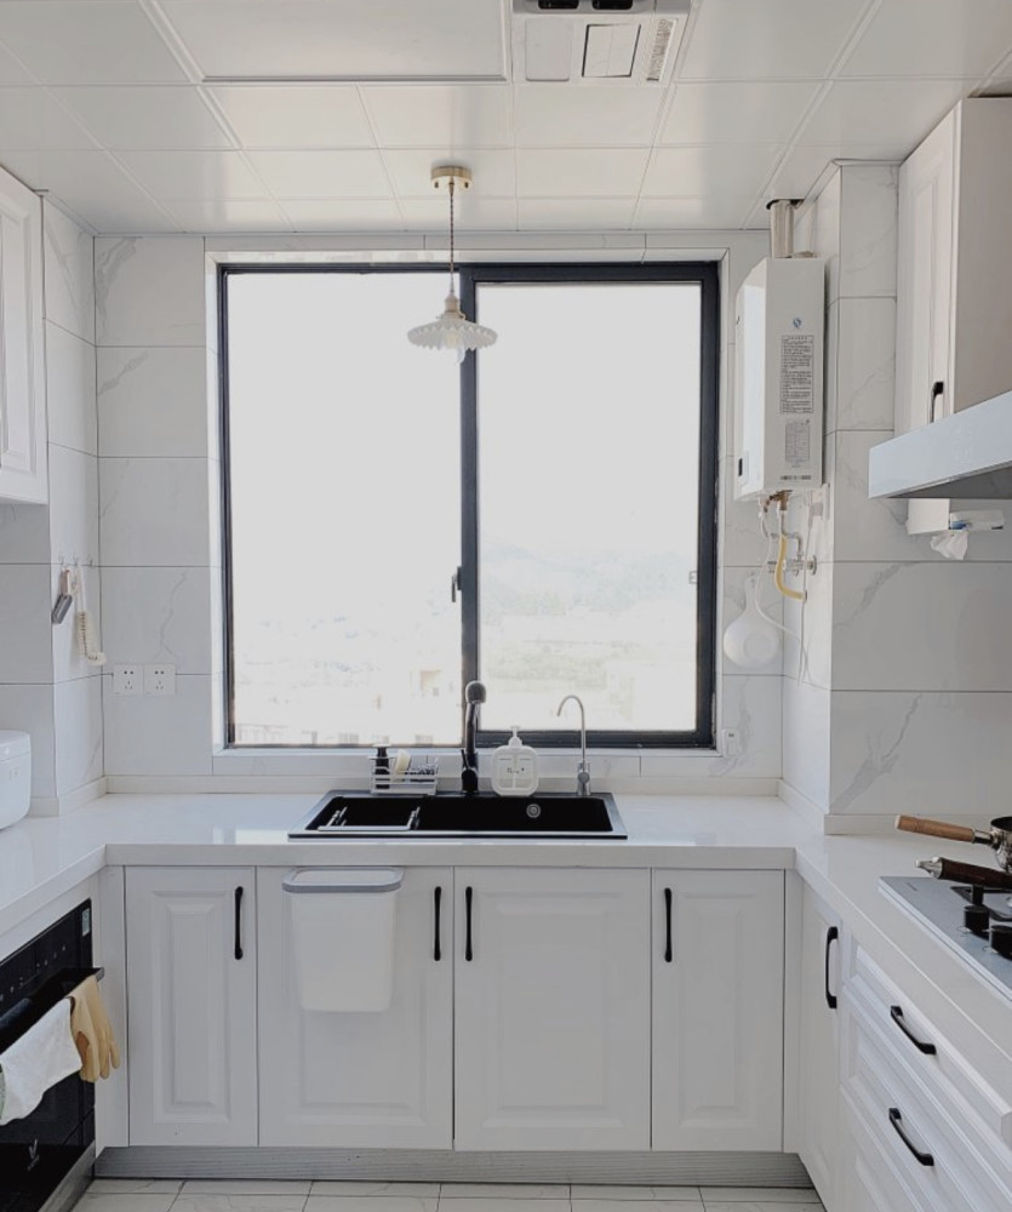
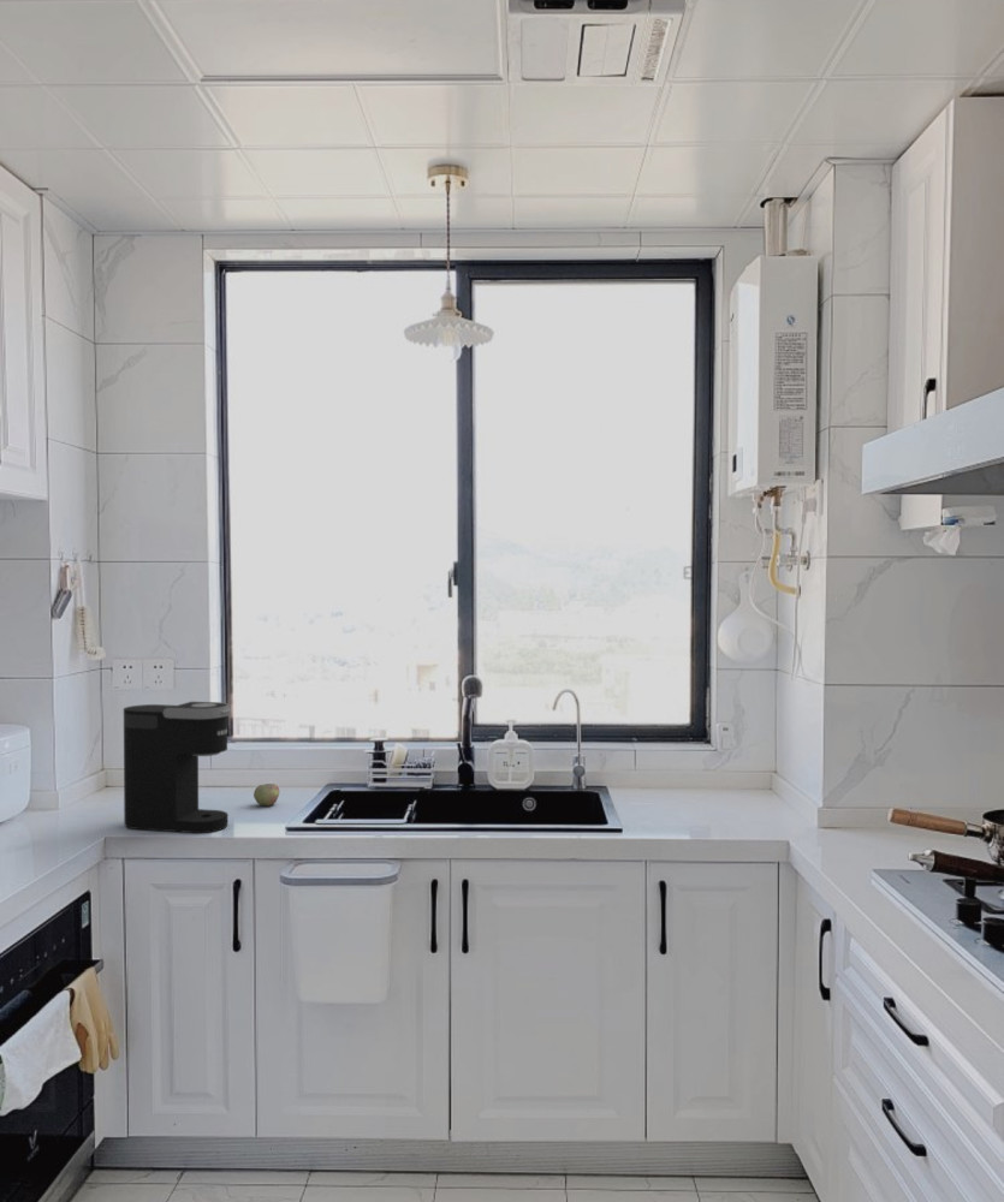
+ coffee maker (177, 764)
+ apple (268, 793)
